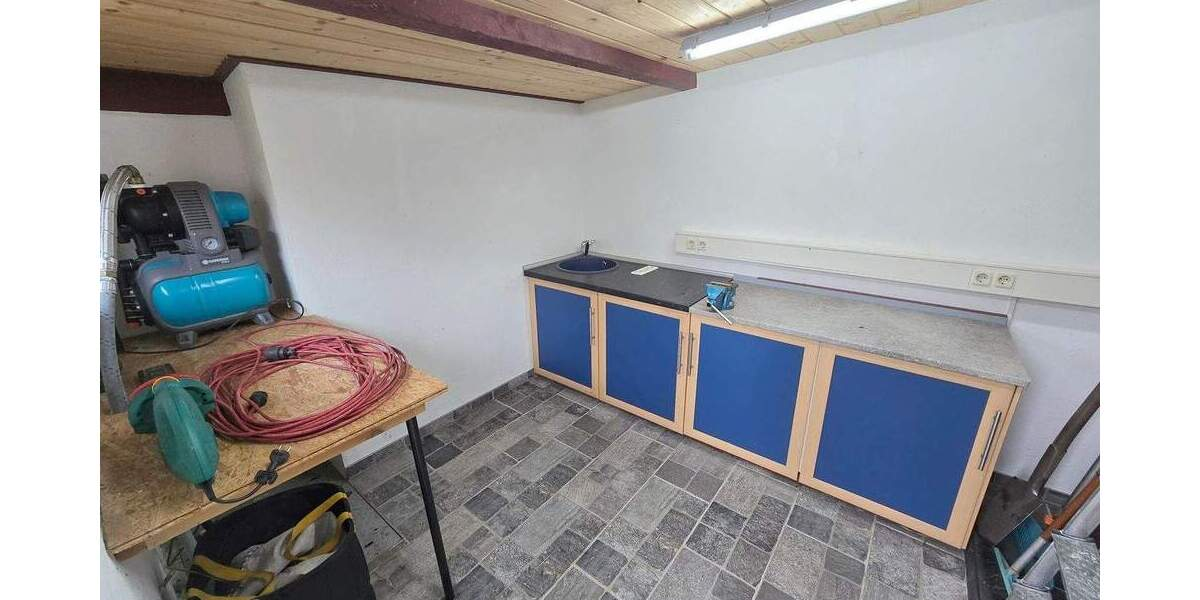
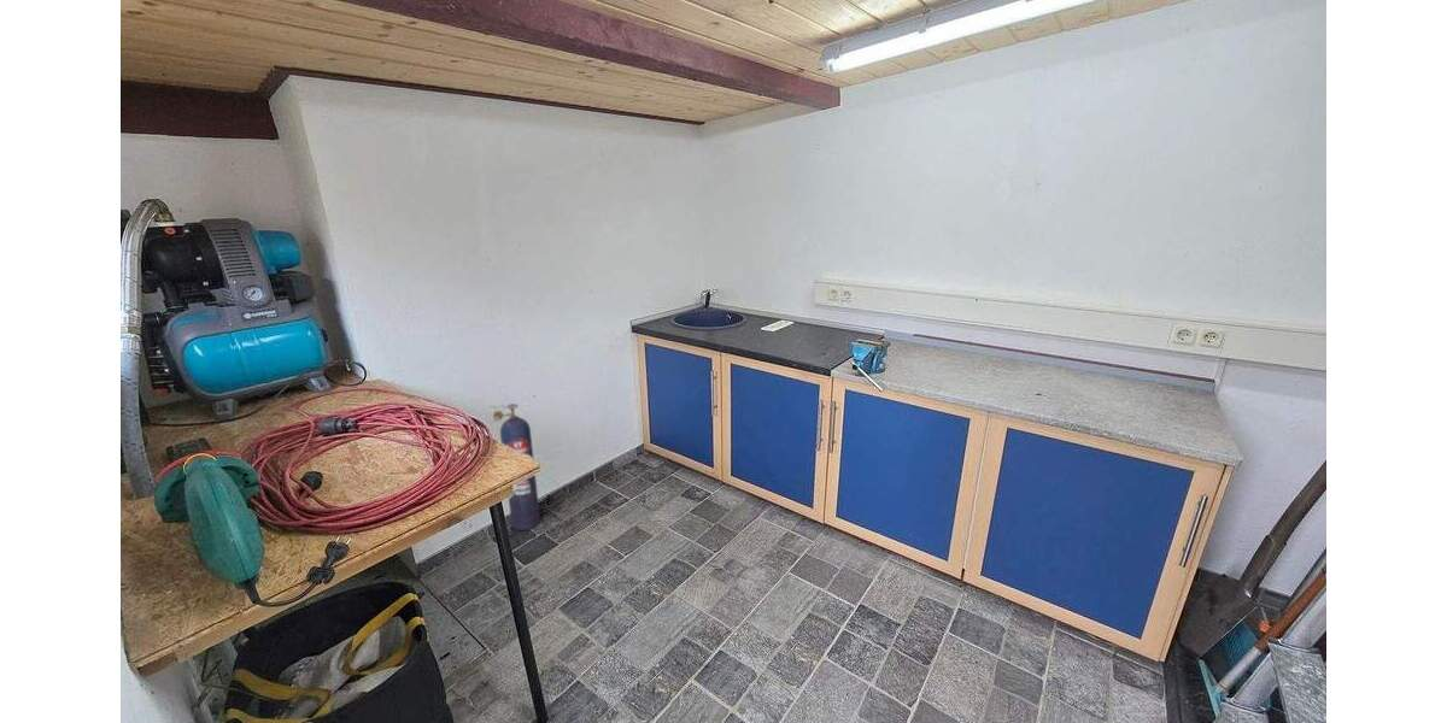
+ gas cylinder (525, 453)
